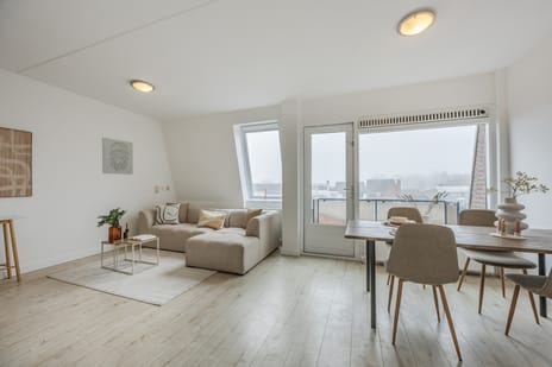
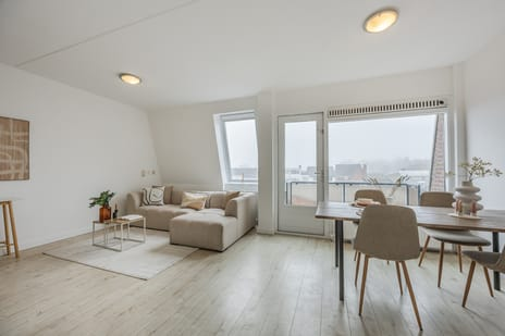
- wall art (118, 157)
